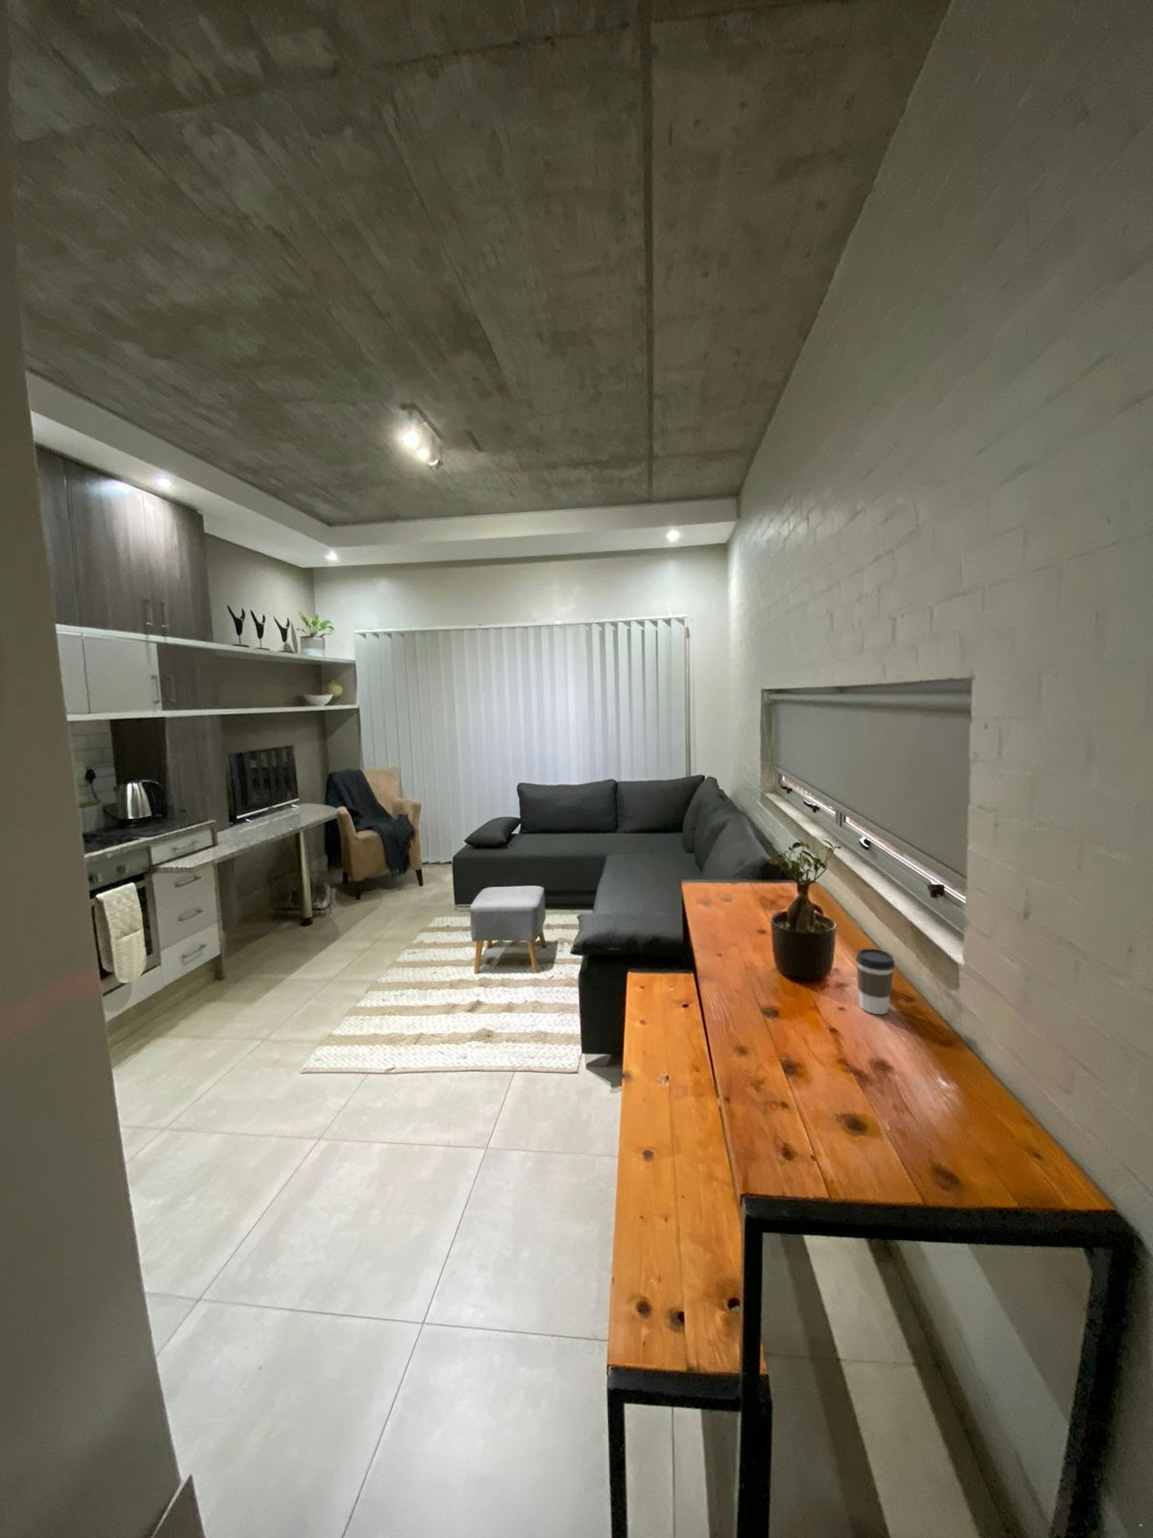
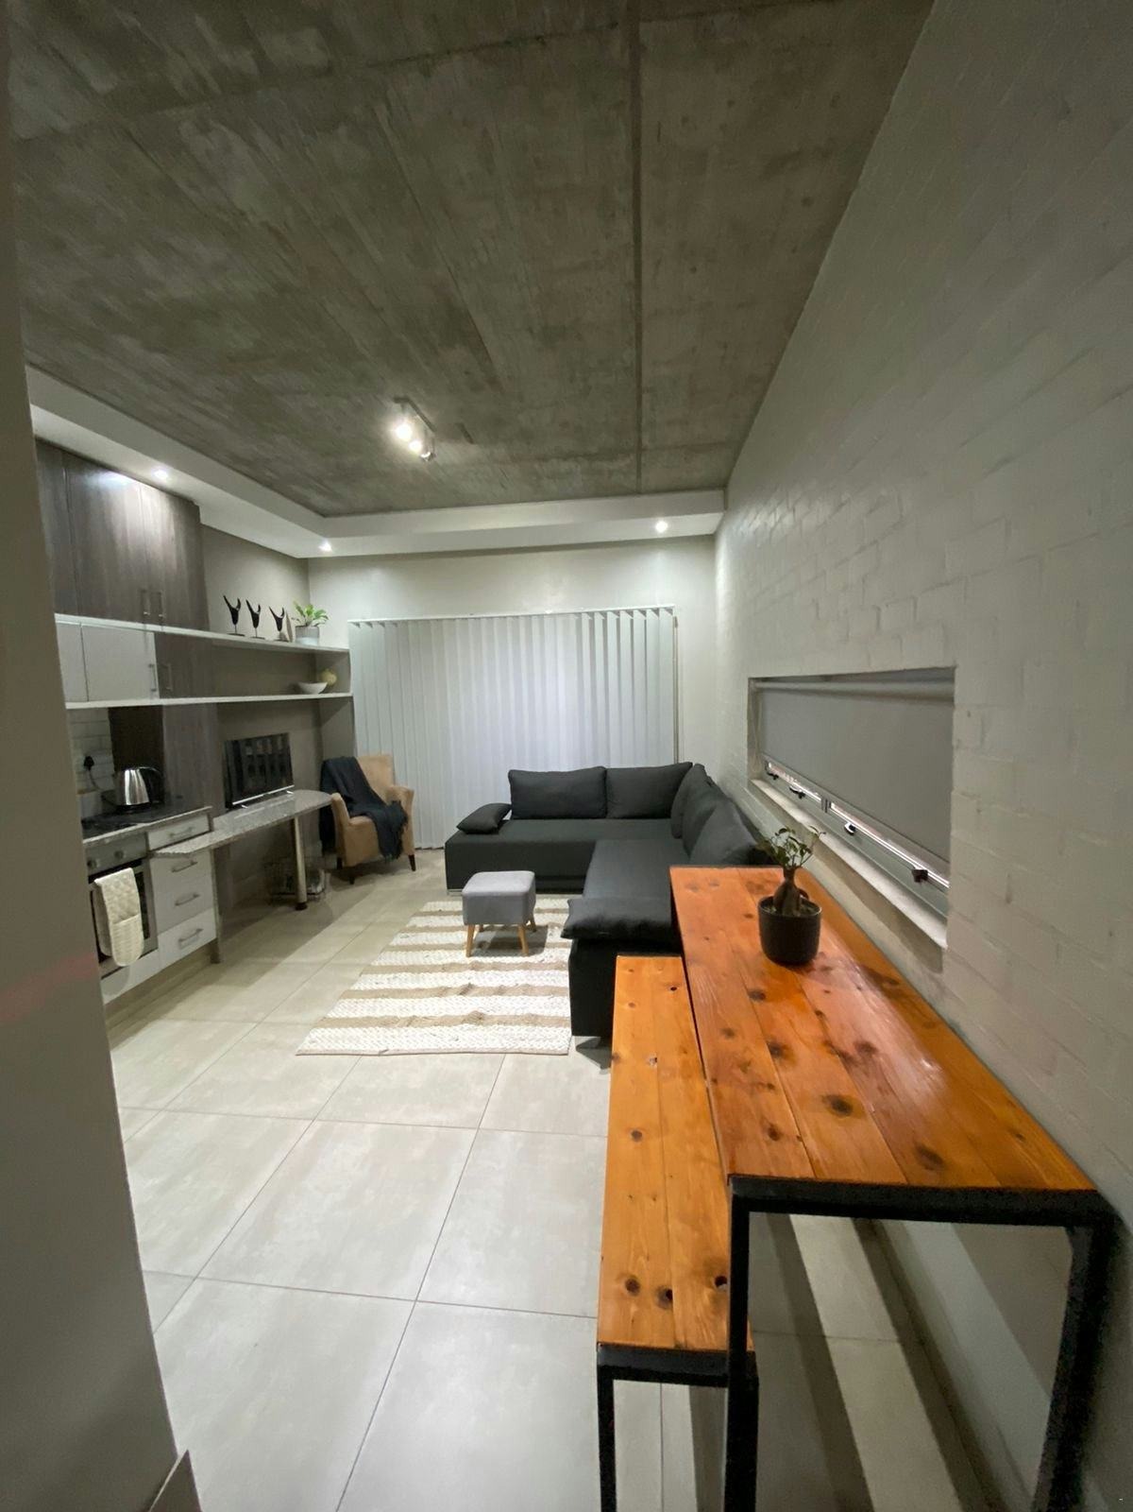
- coffee cup (874, 981)
